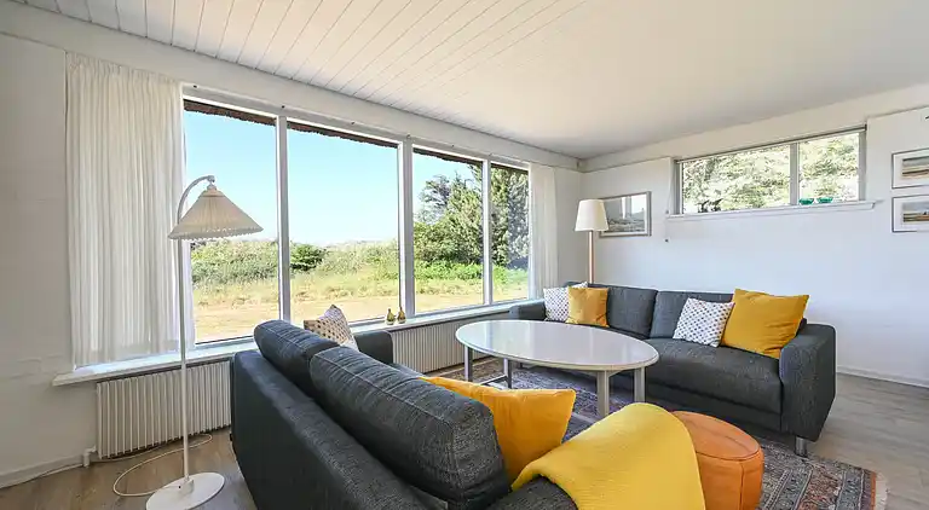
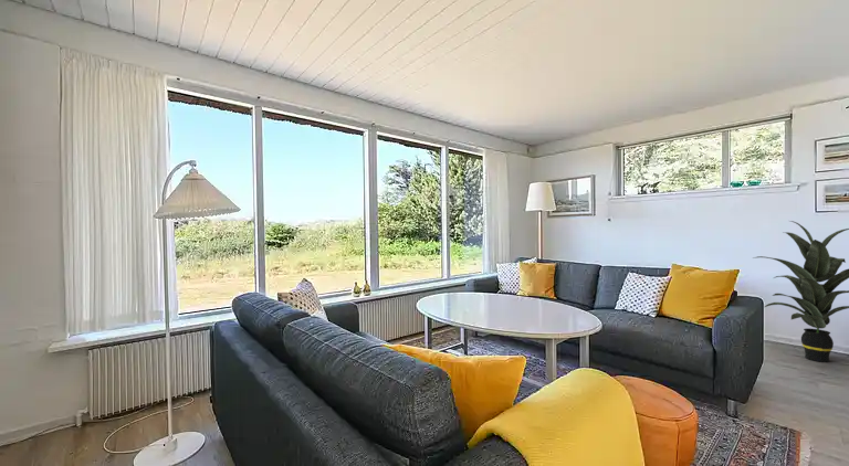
+ indoor plant (809, 288)
